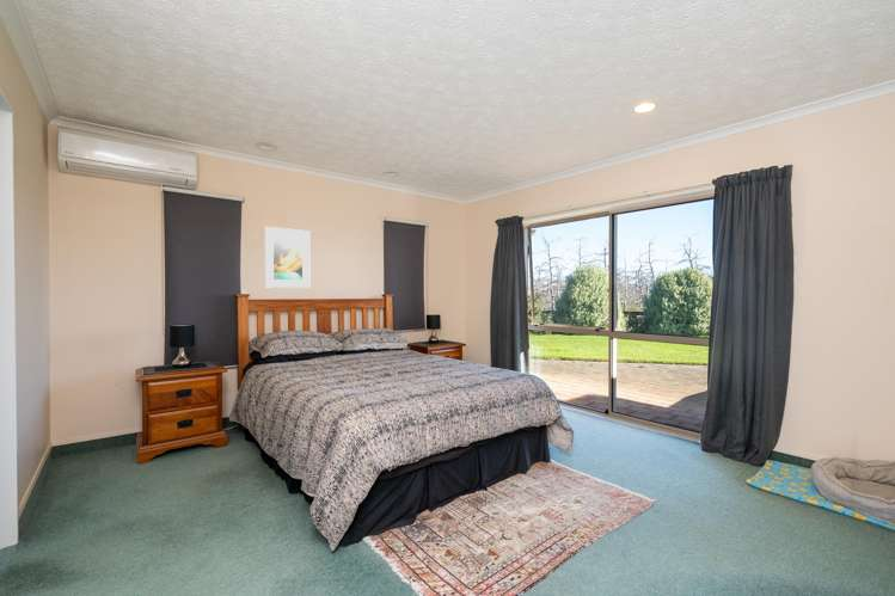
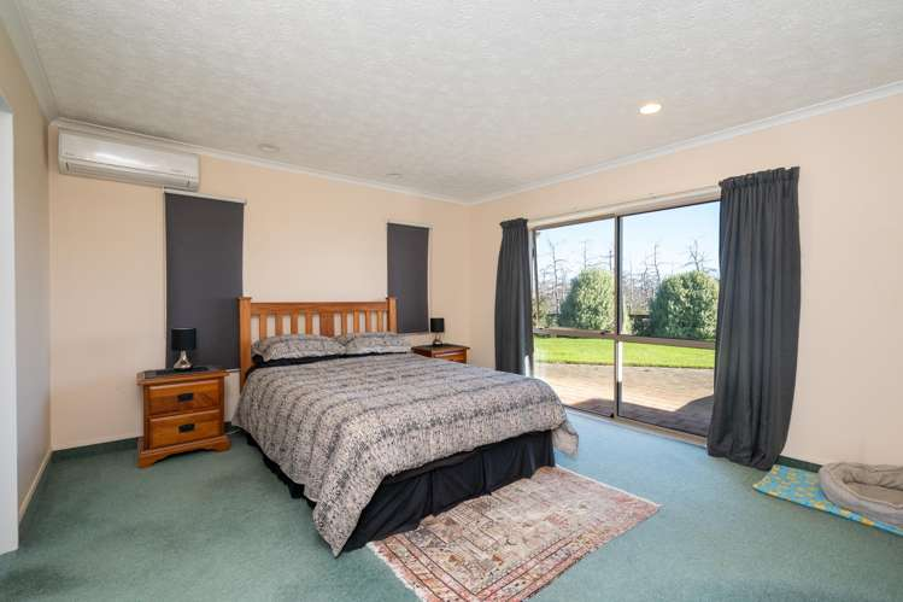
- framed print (288, 258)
